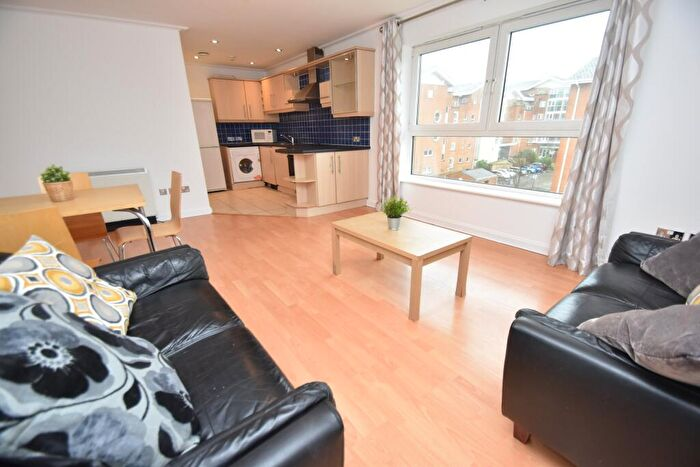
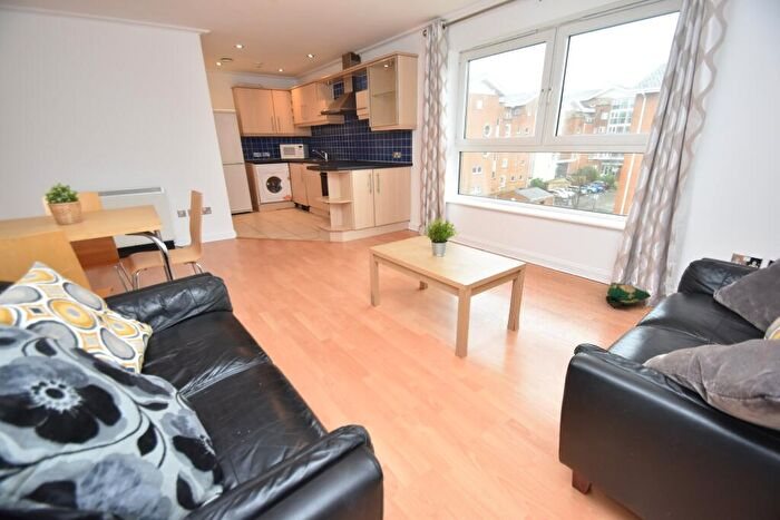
+ bag (622, 294)
